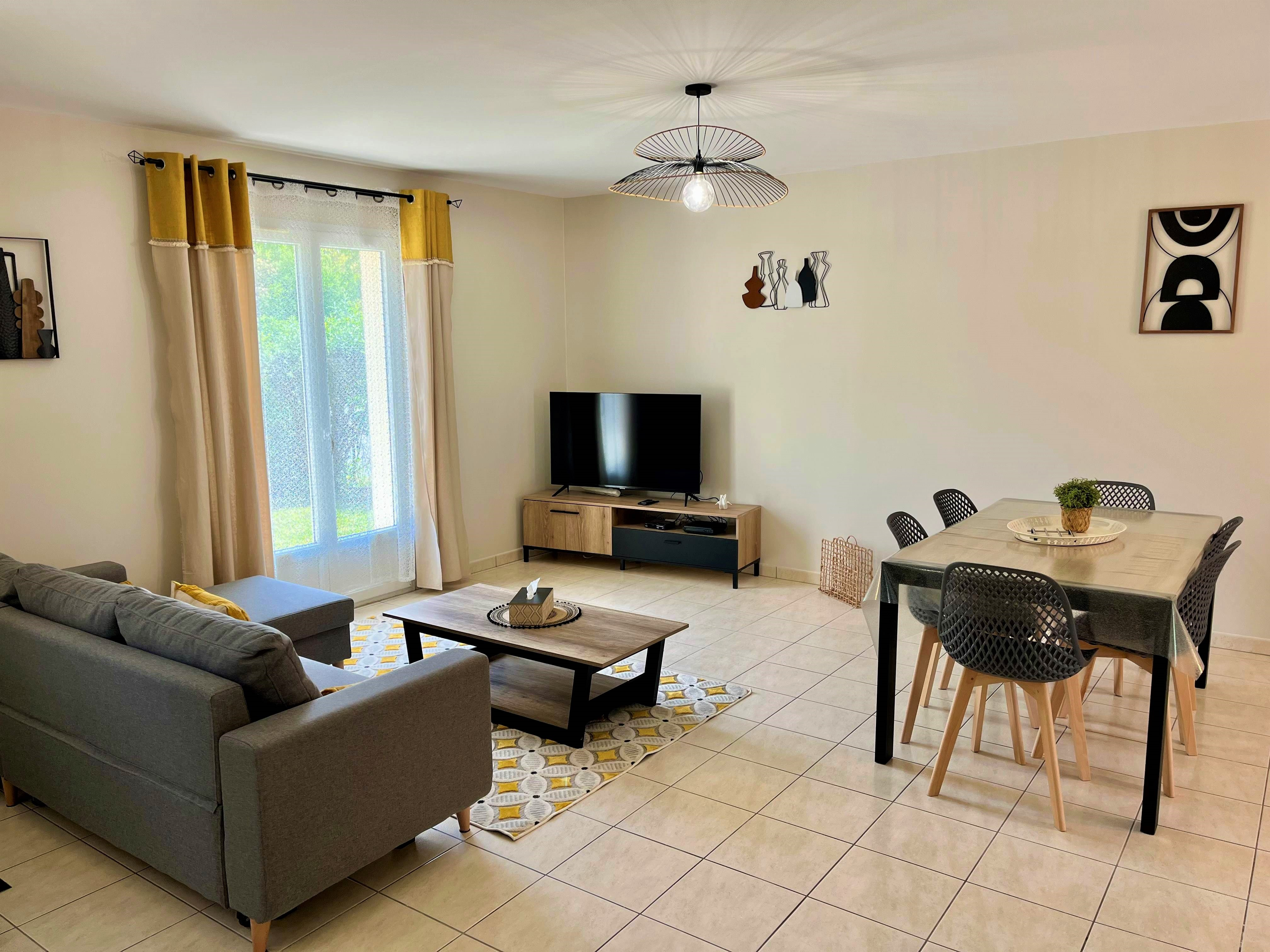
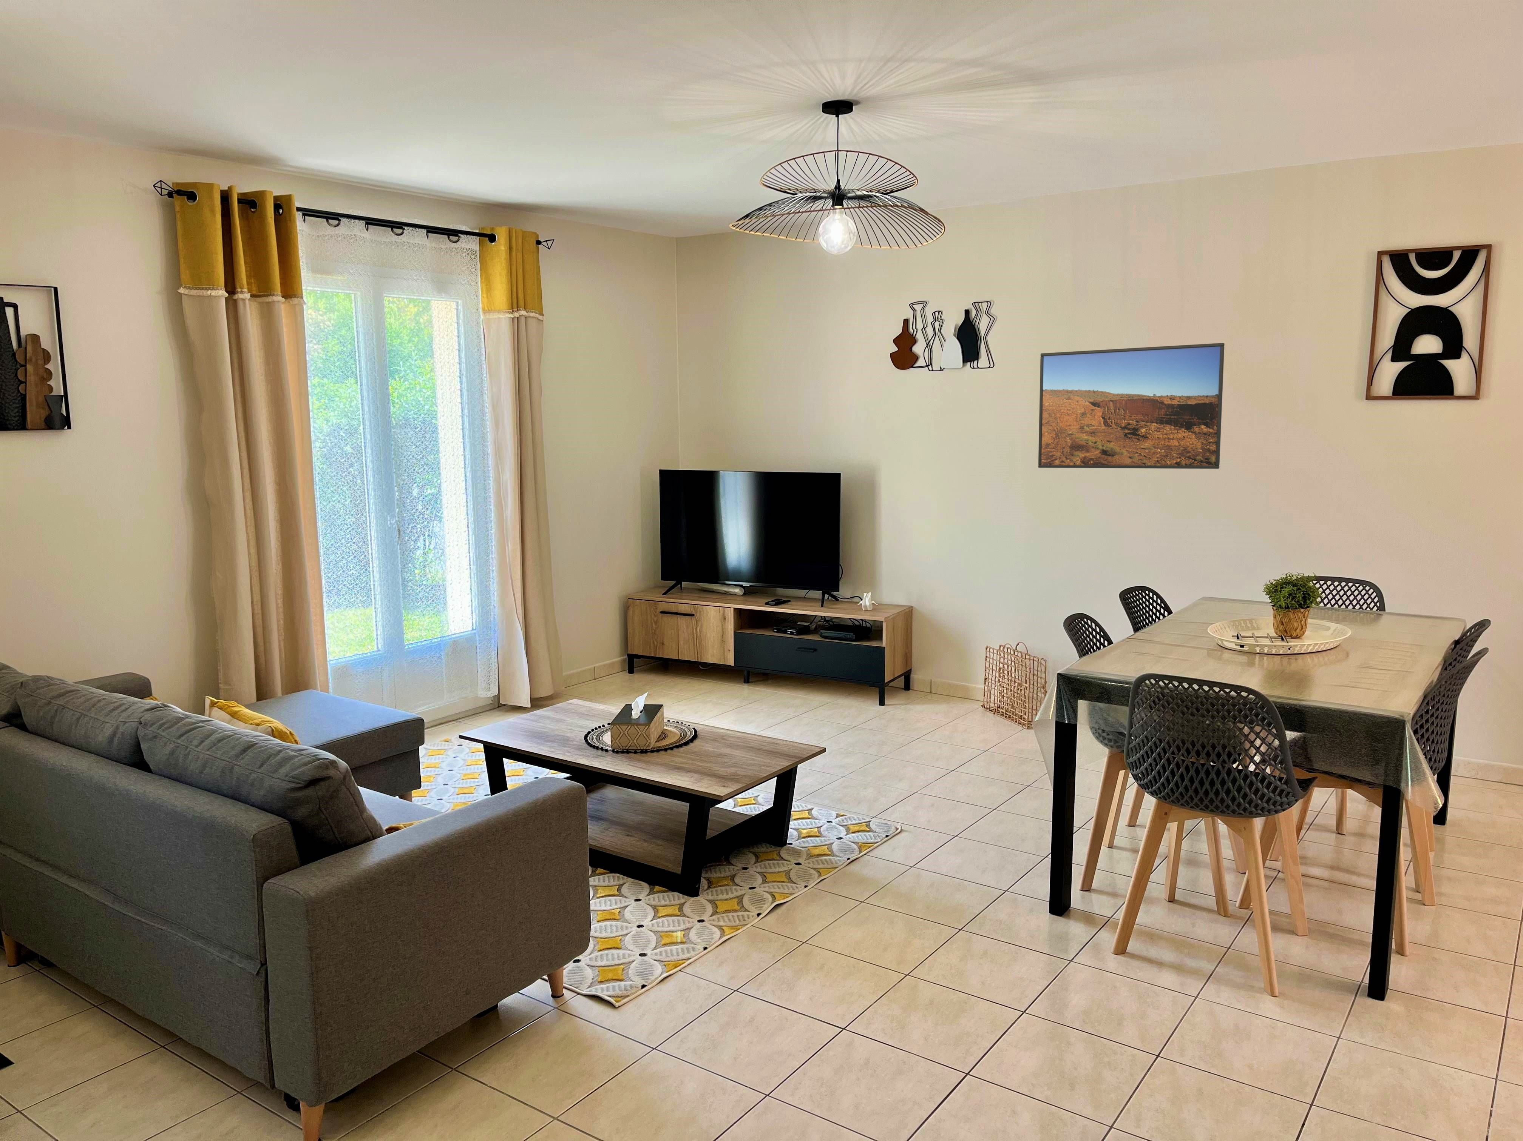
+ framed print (1126, 409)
